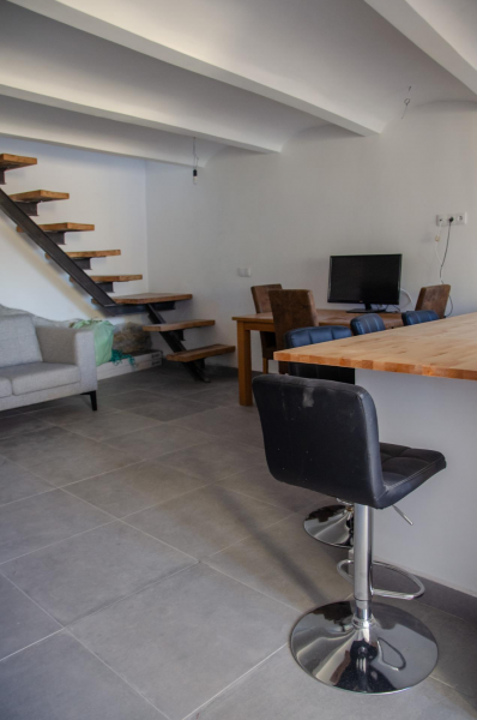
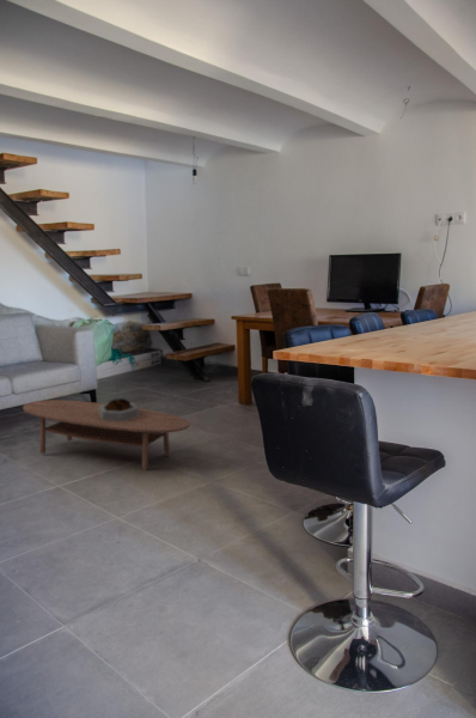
+ coffee table (103, 434)
+ decorative bowl (118, 406)
